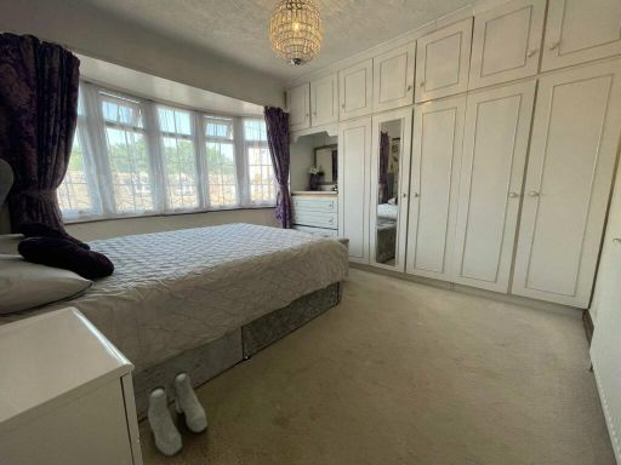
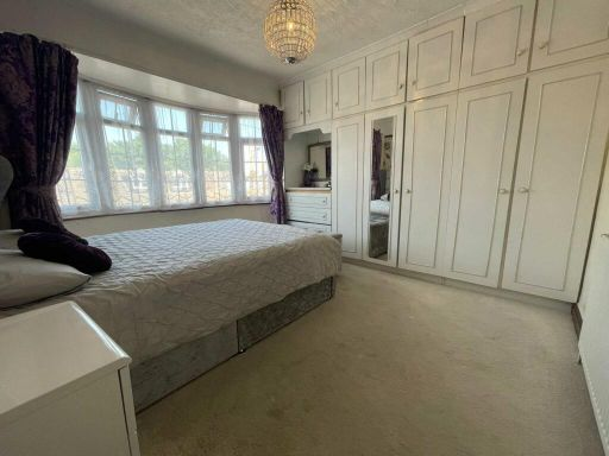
- boots (176, 407)
